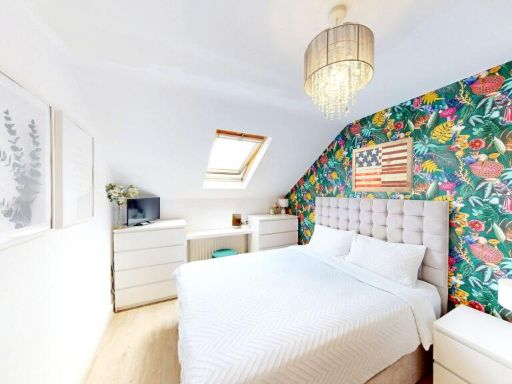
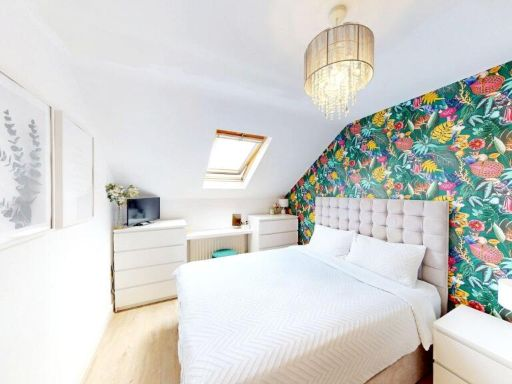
- wall art (378, 168)
